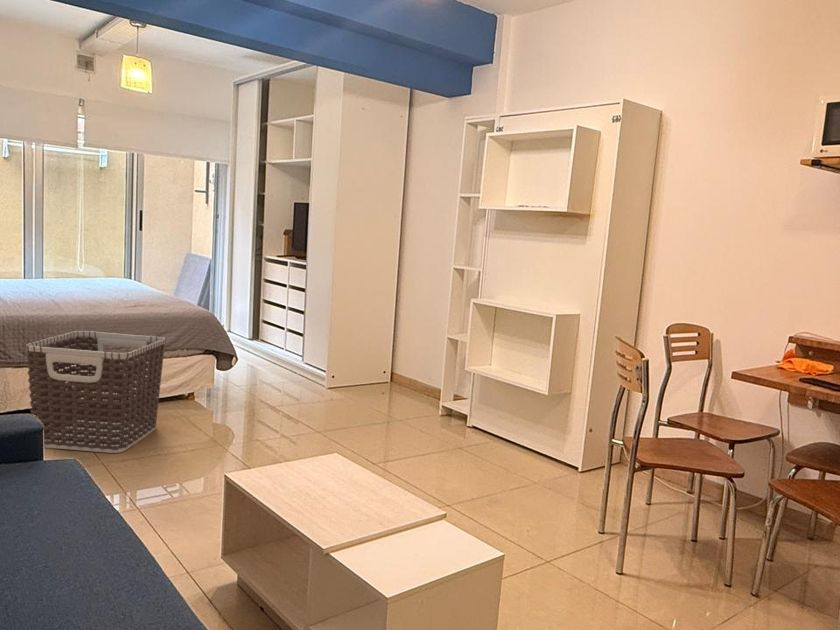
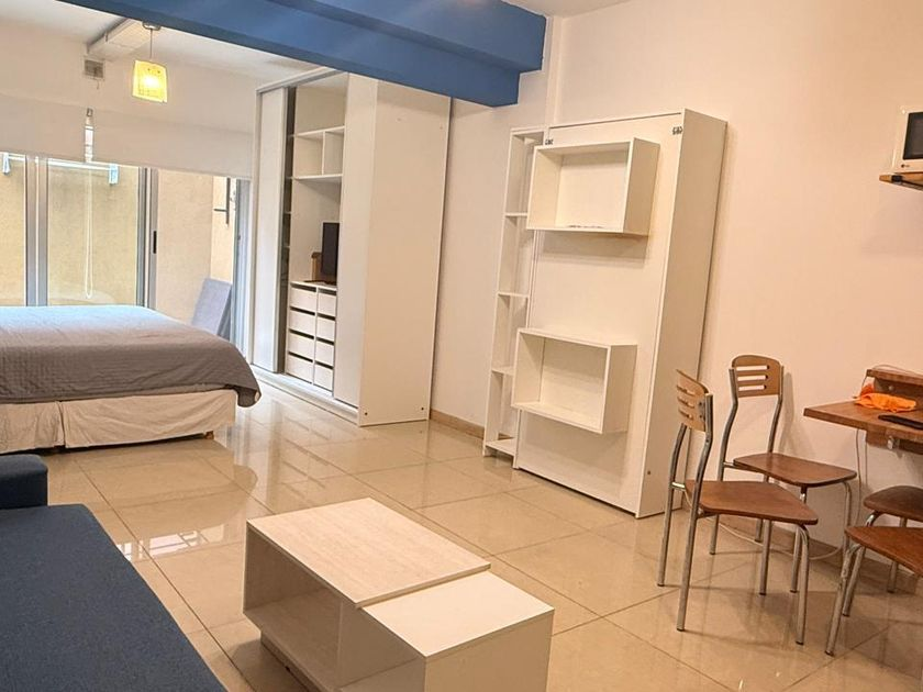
- clothes hamper (99, 389)
